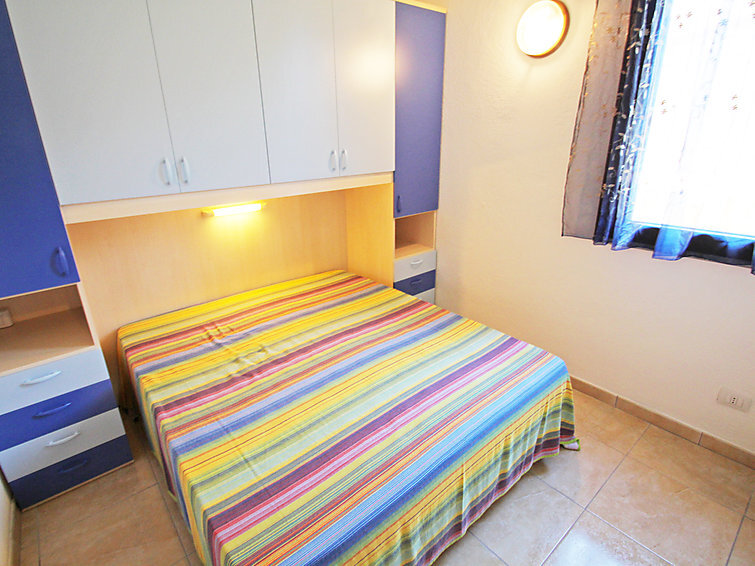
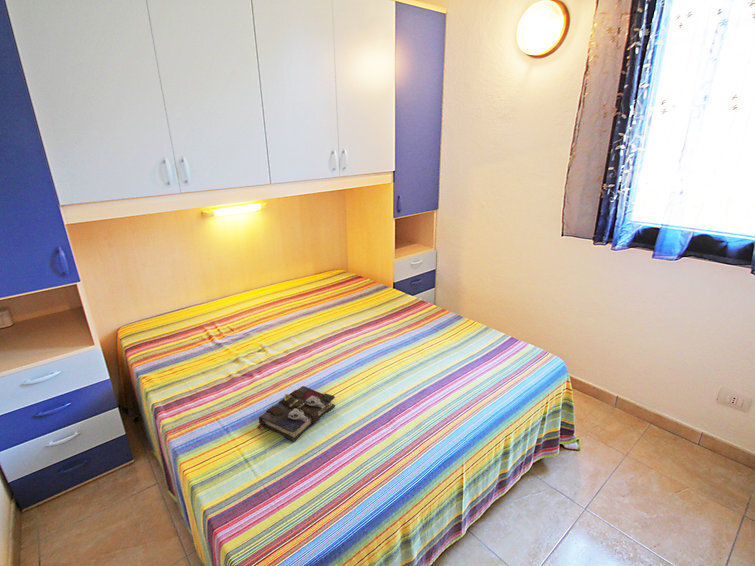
+ book (297, 408)
